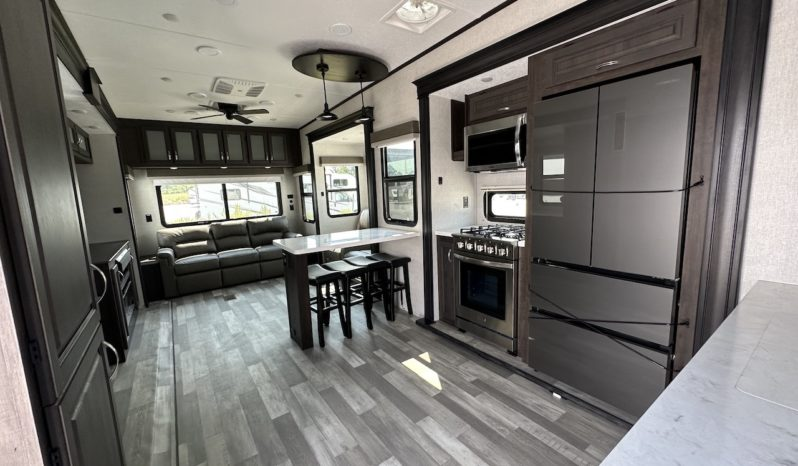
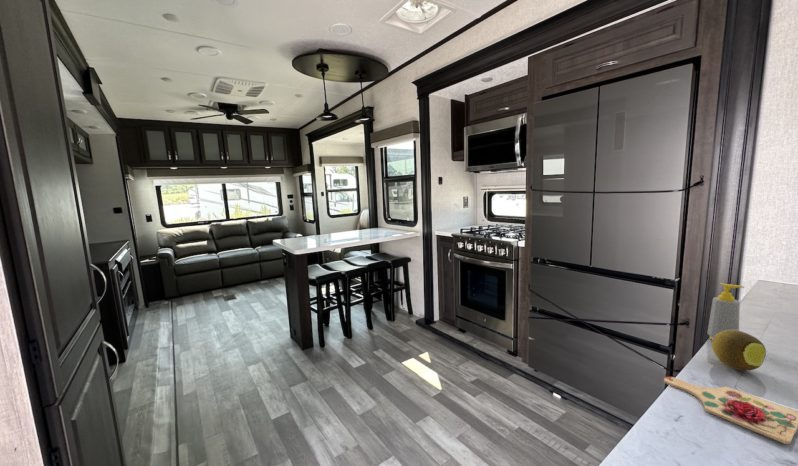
+ soap bottle (725, 312)
+ cutting board (723, 396)
+ fruit (737, 349)
